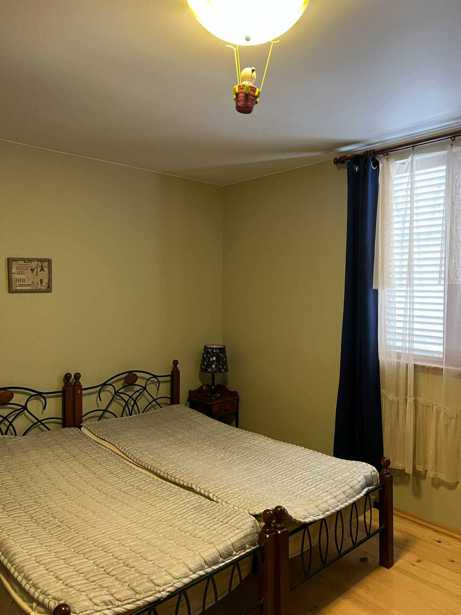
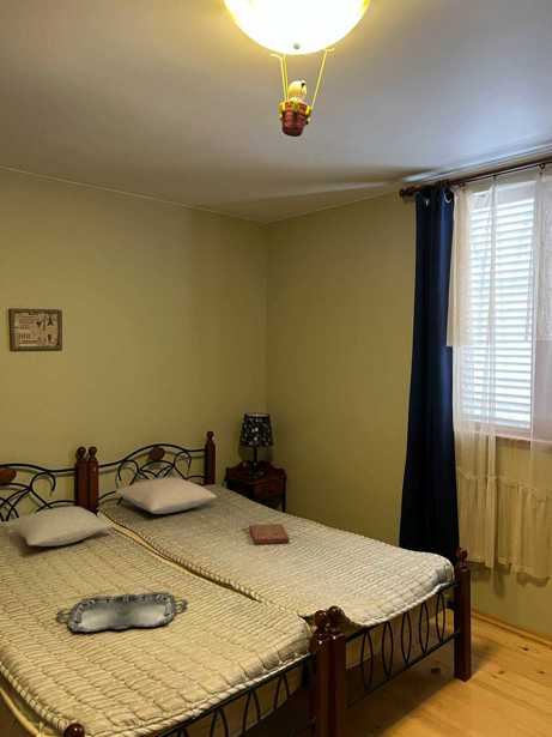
+ pillow (165, 494)
+ serving tray (123, 610)
+ pillow (57, 525)
+ book (268, 533)
